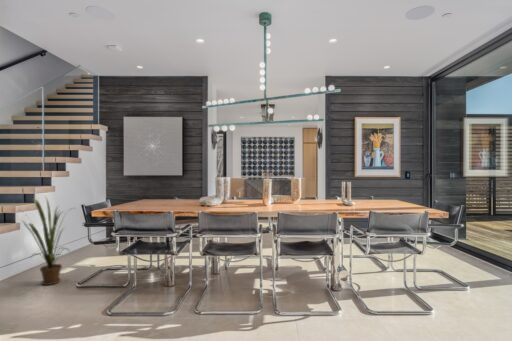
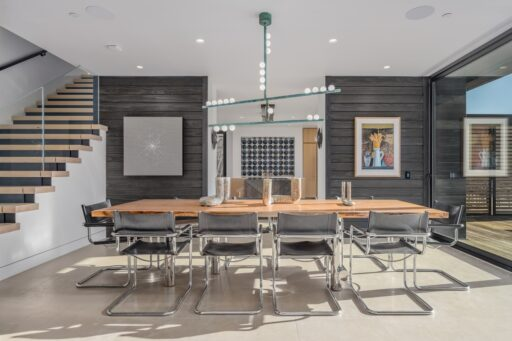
- house plant (50, 240)
